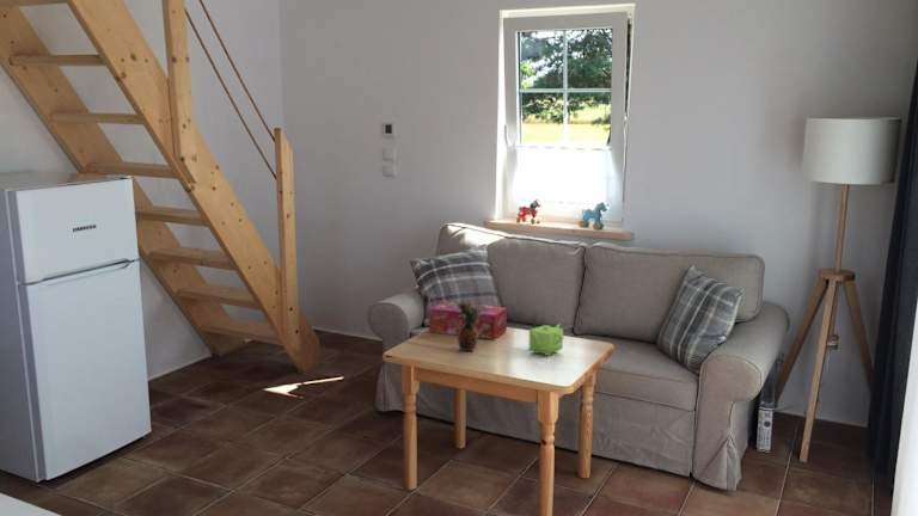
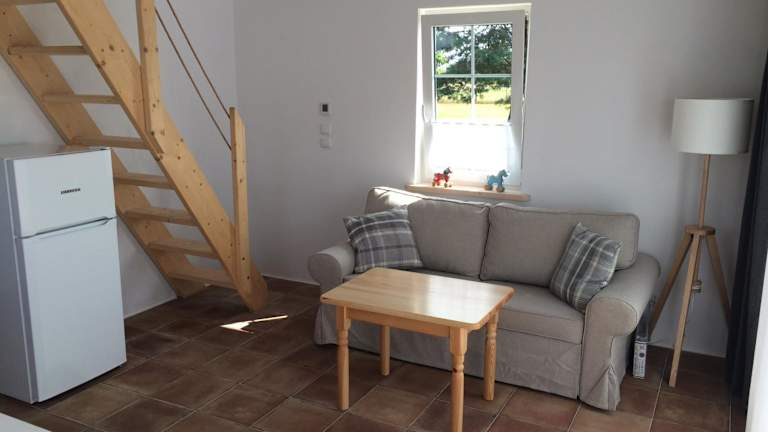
- teapot (545, 338)
- fruit (466, 324)
- tissue box (464, 320)
